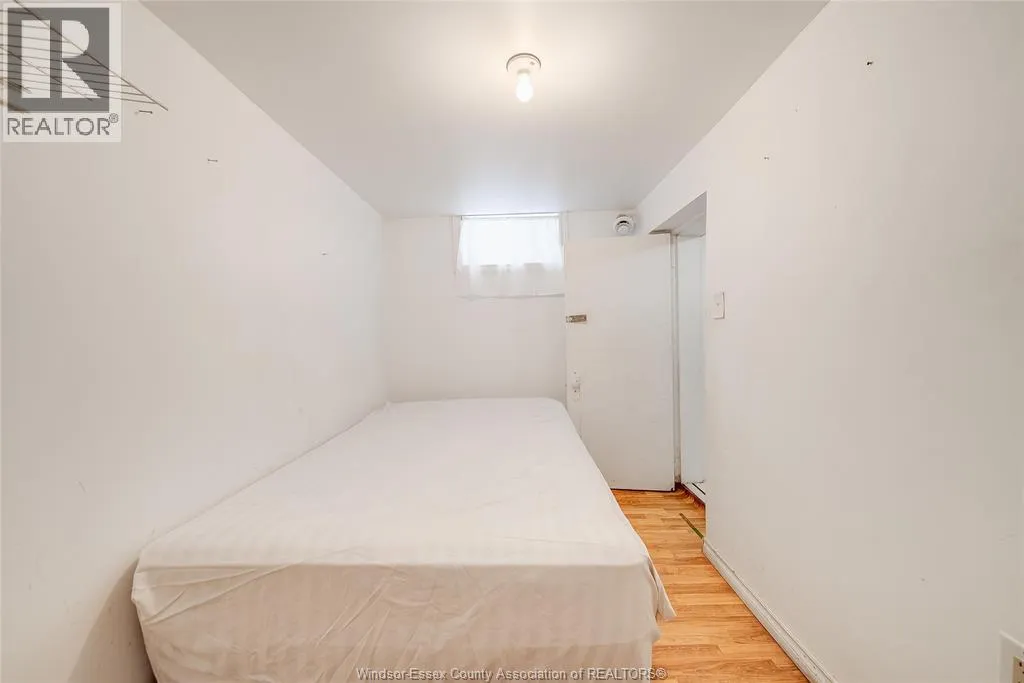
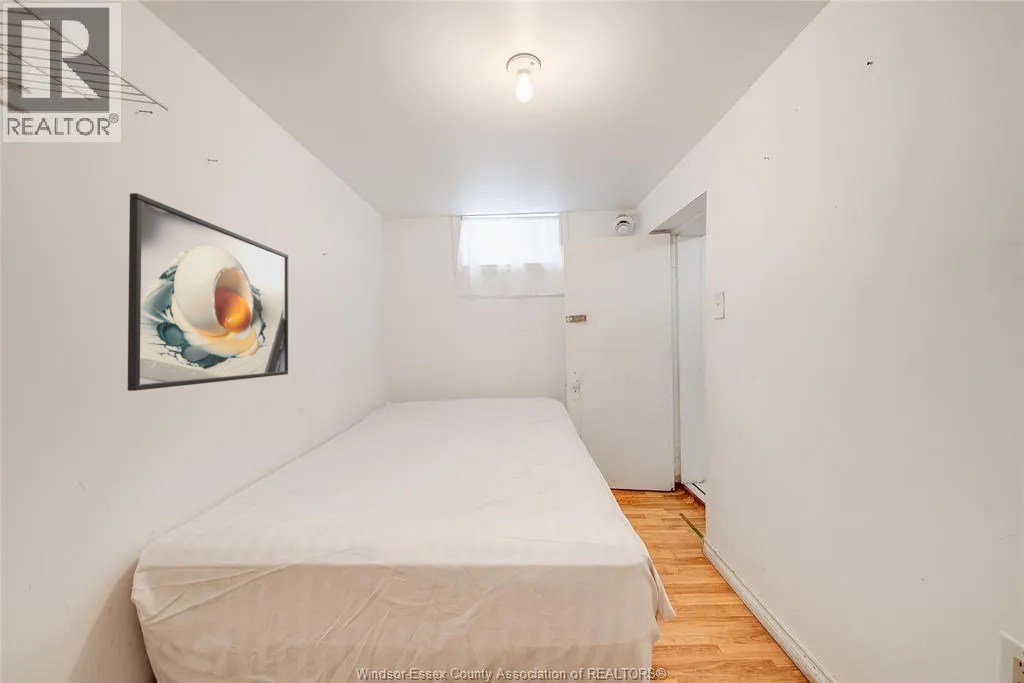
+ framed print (228, 305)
